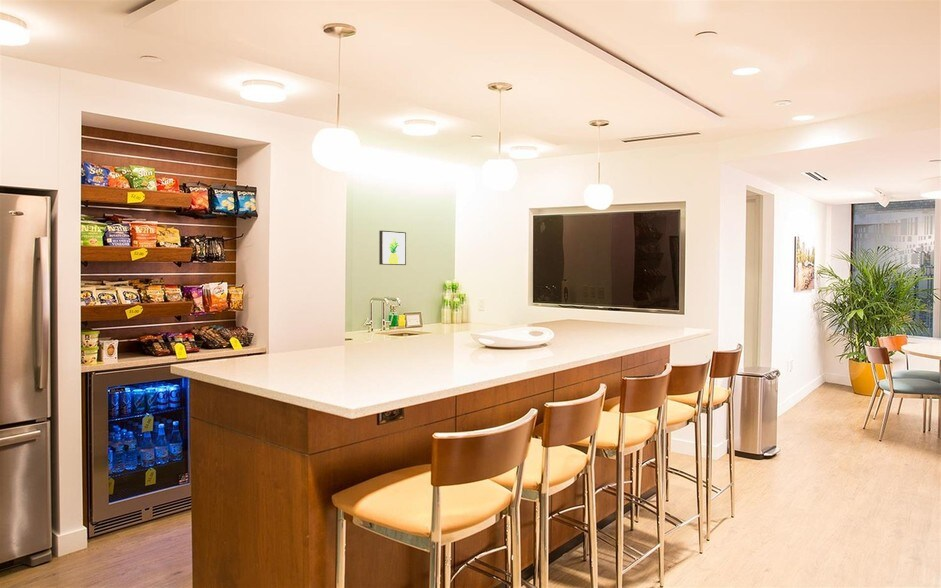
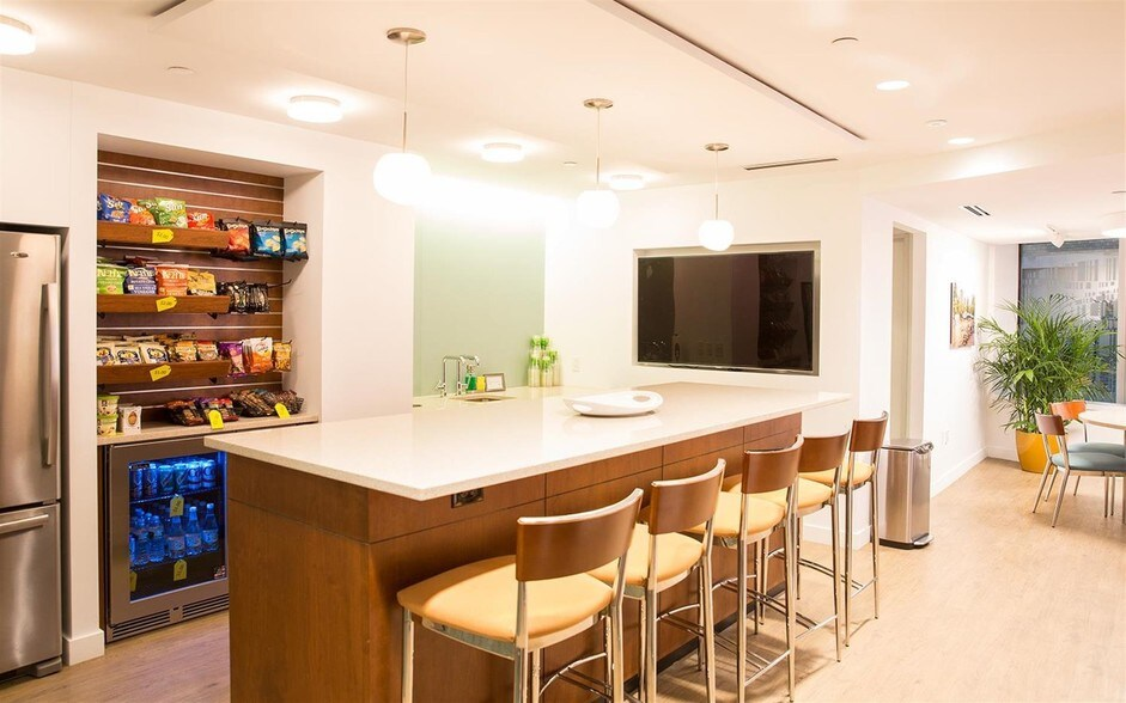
- wall art (392, 248)
